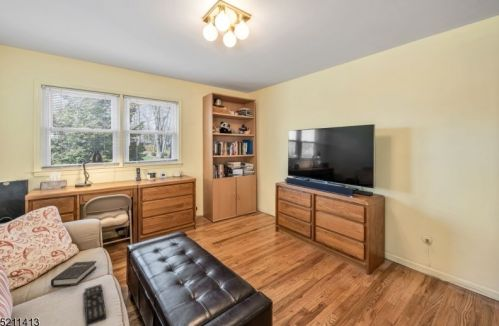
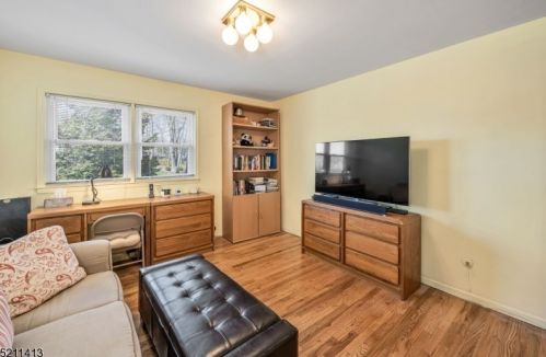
- remote control (94, 301)
- hardback book (75, 272)
